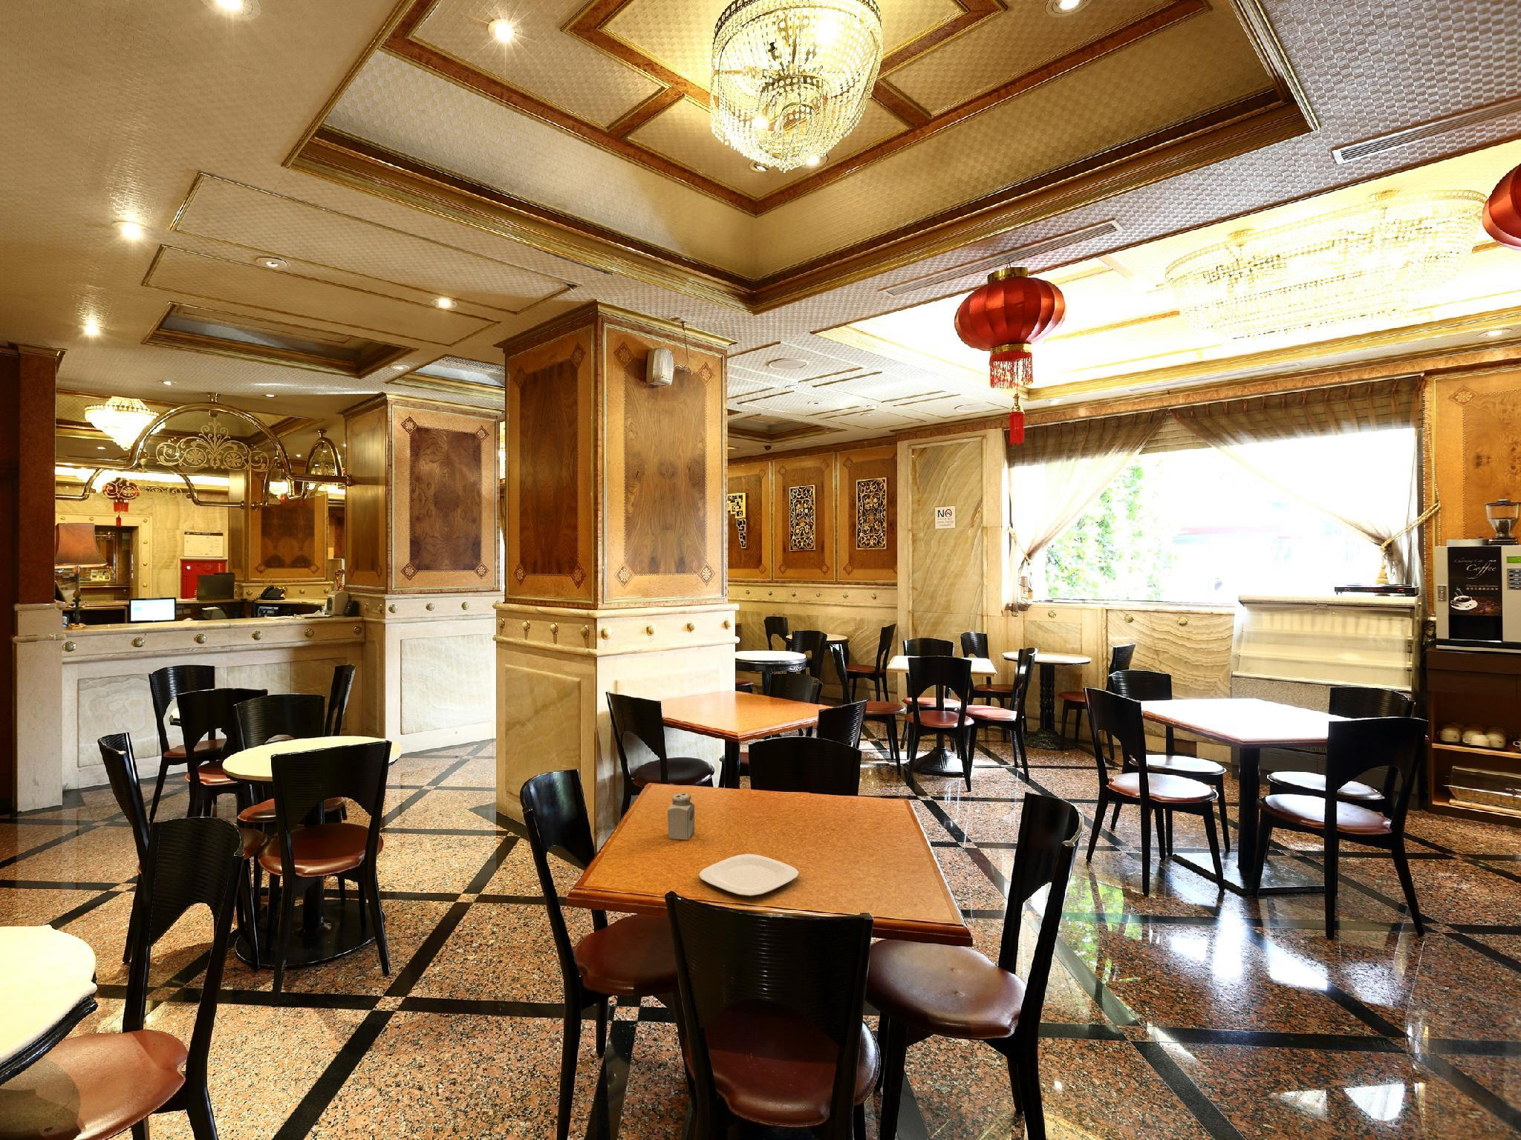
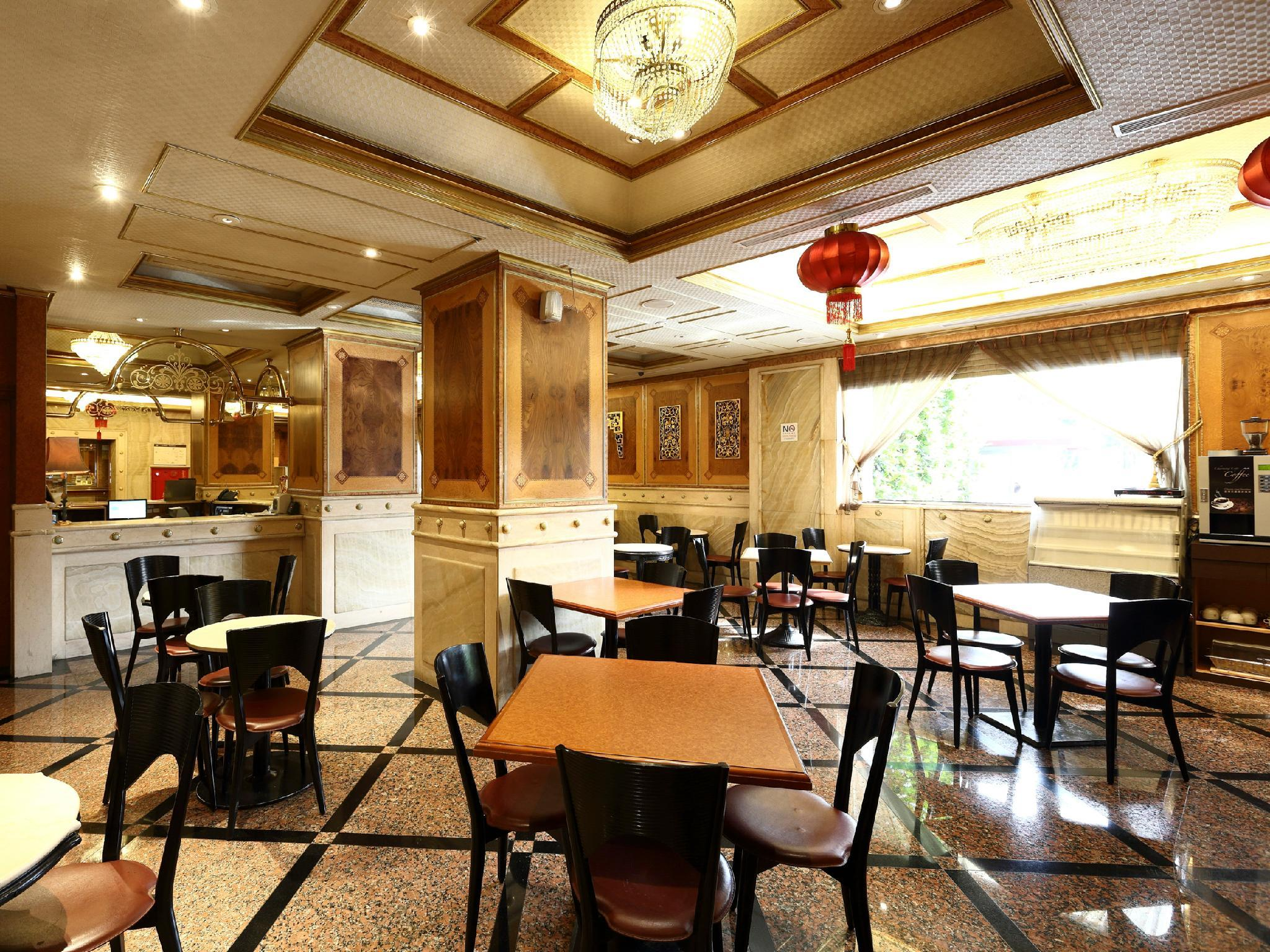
- plate (749, 875)
- salt shaker (681, 815)
